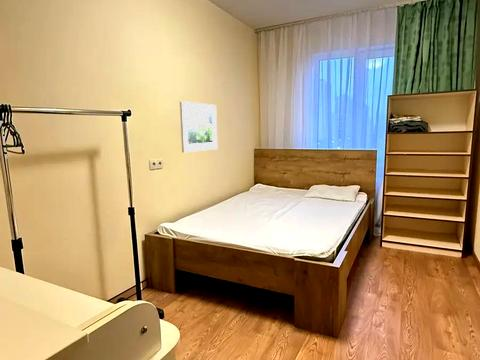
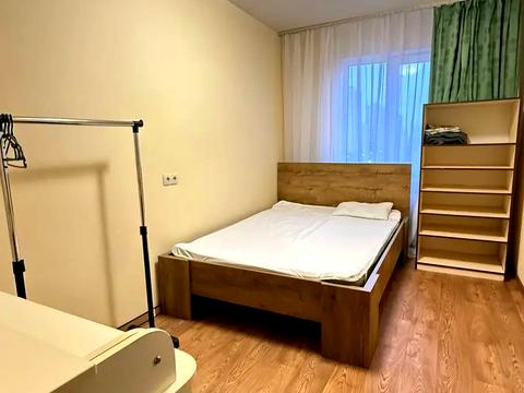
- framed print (200, 127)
